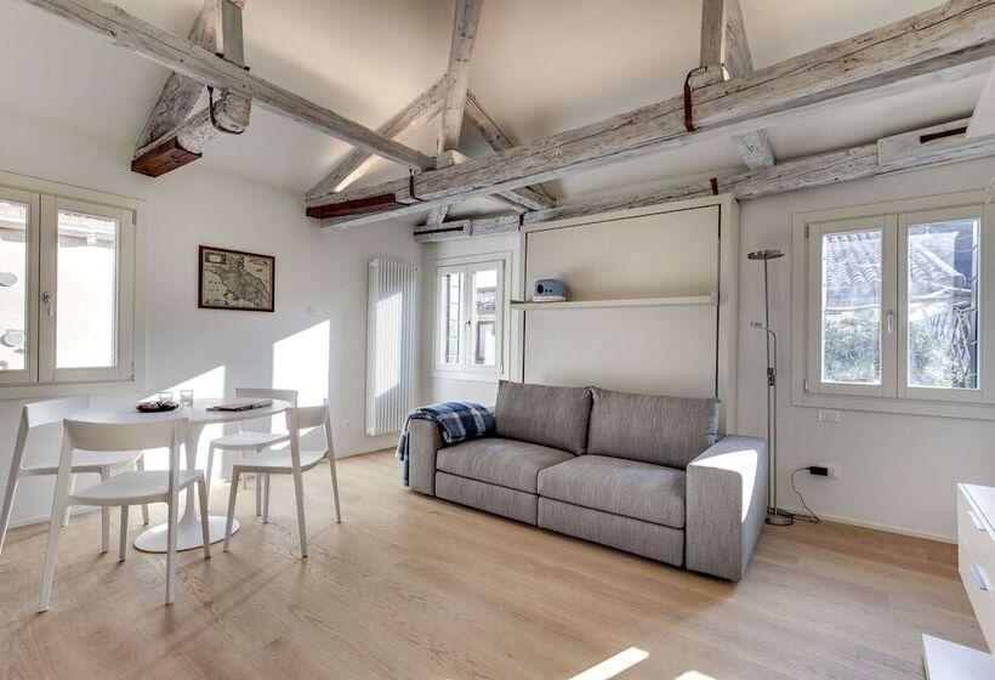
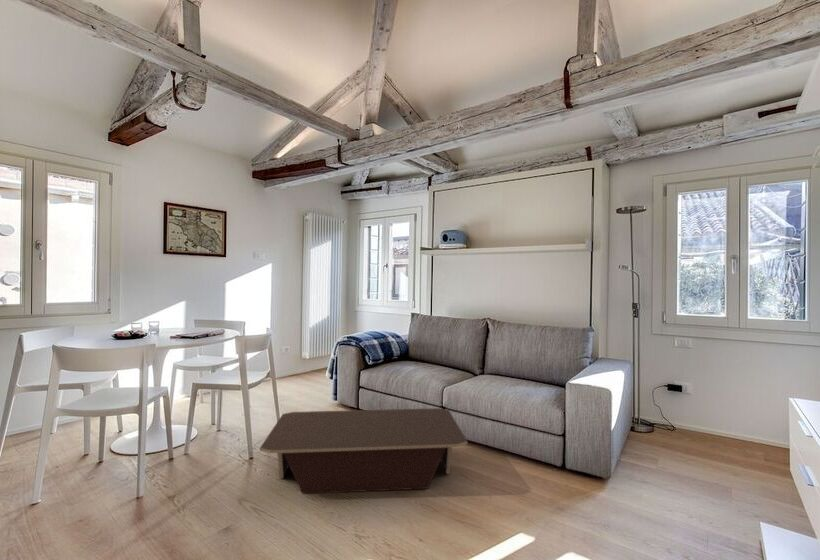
+ coffee table (366, 447)
